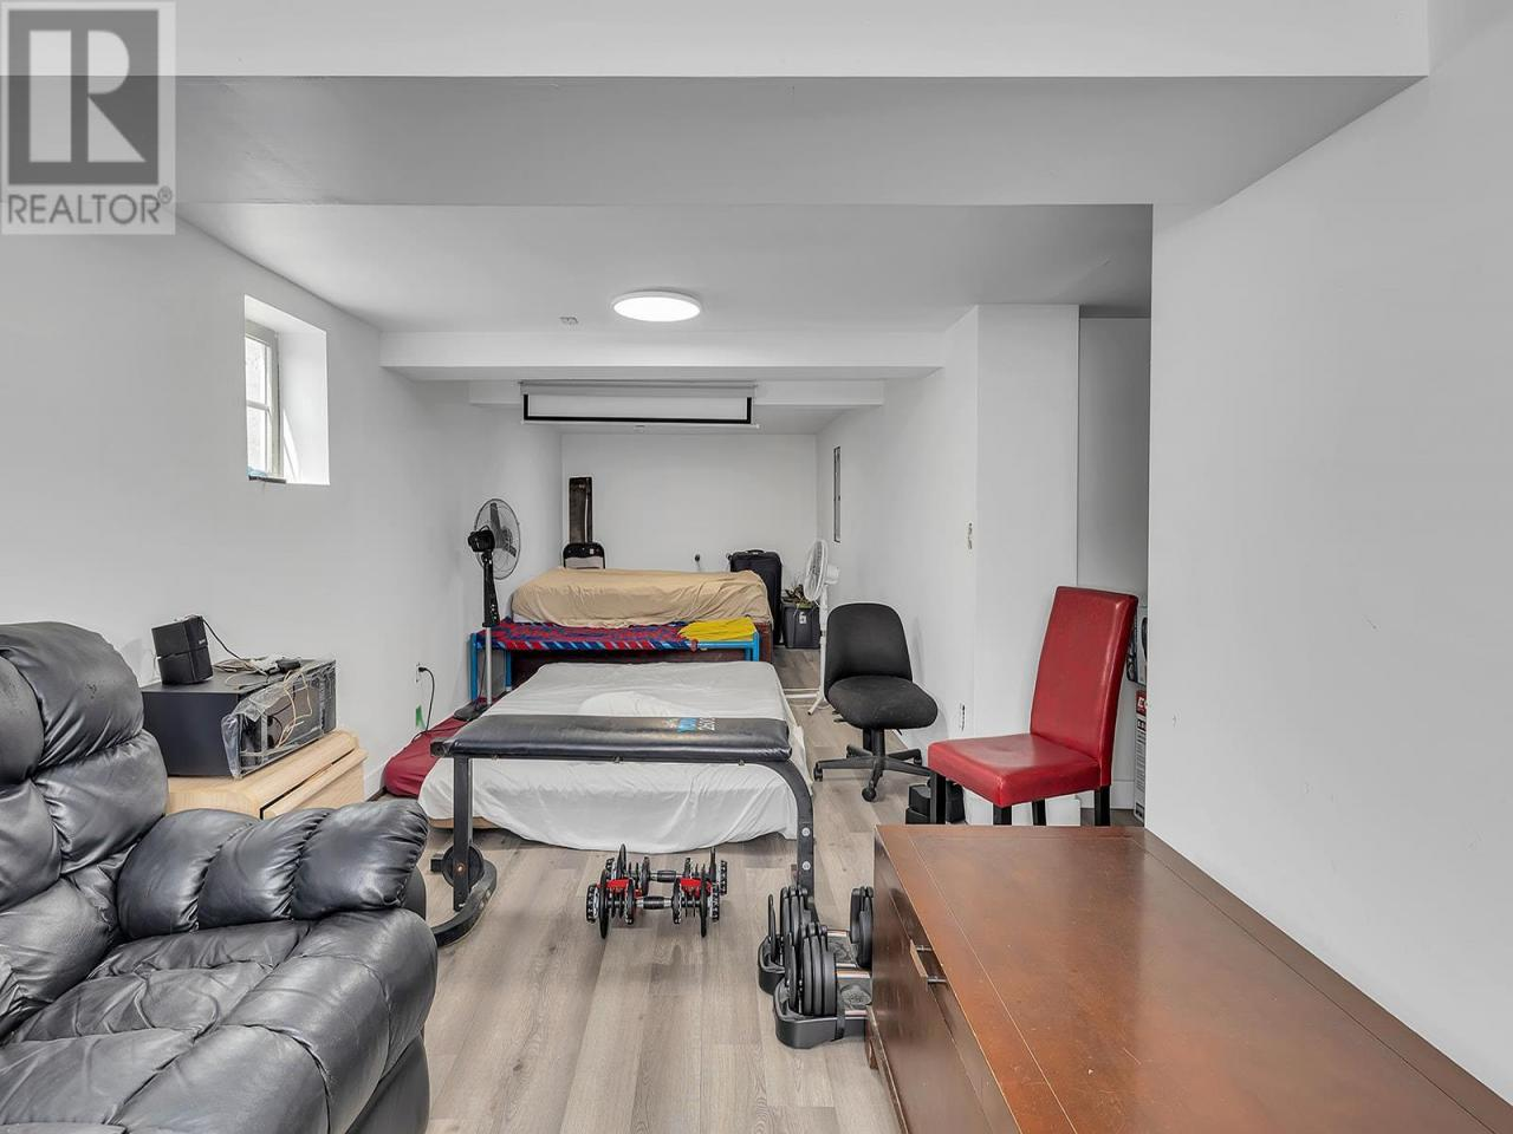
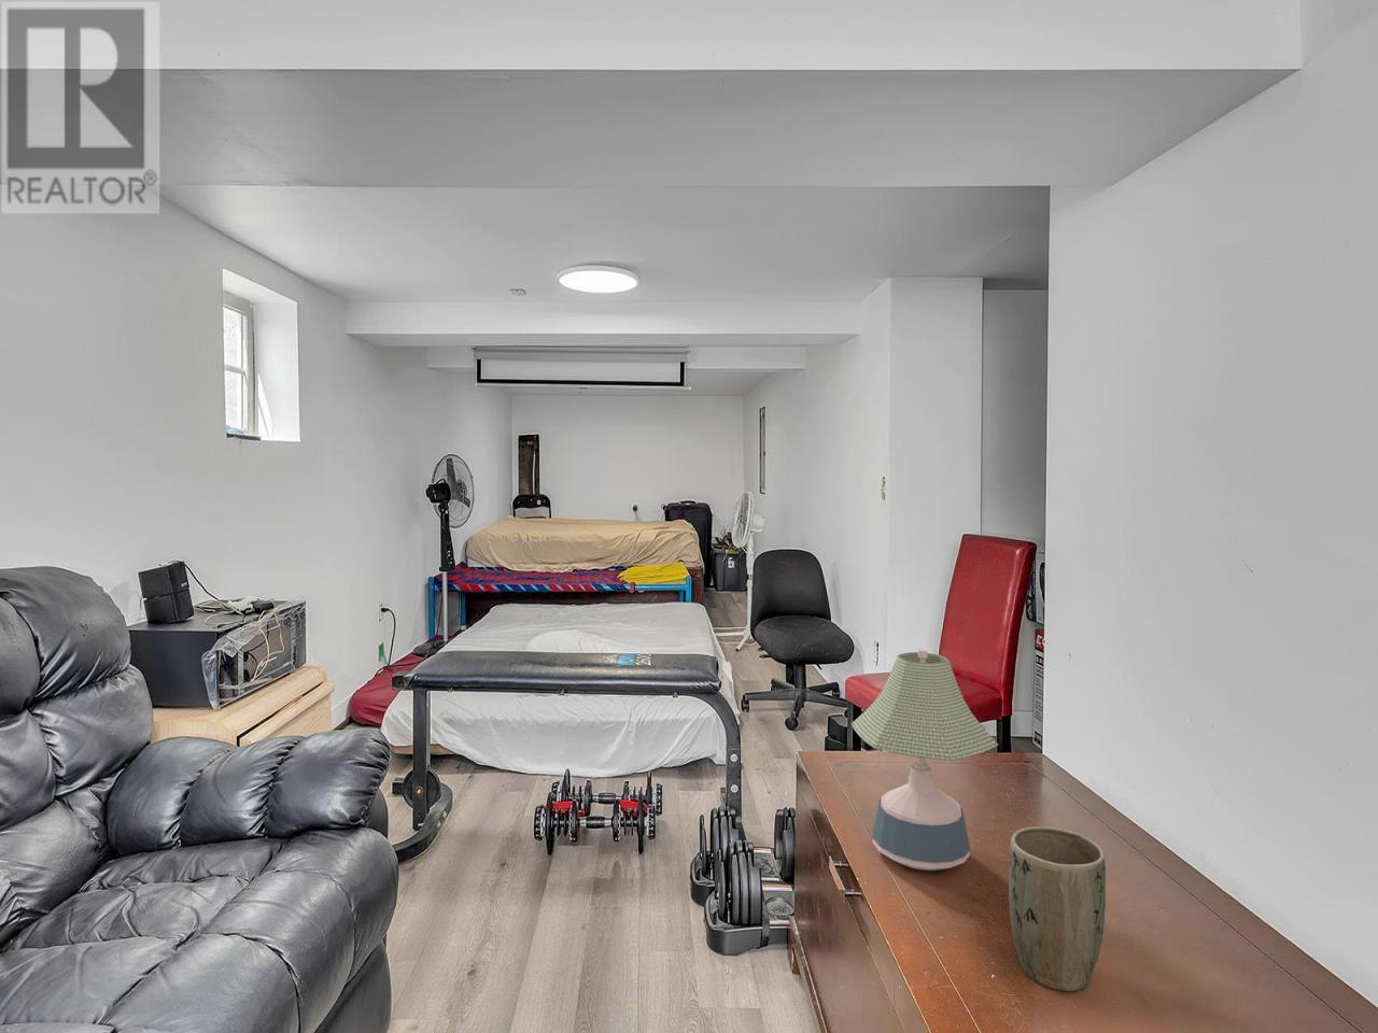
+ plant pot (1055, 907)
+ desk lamp (920, 752)
